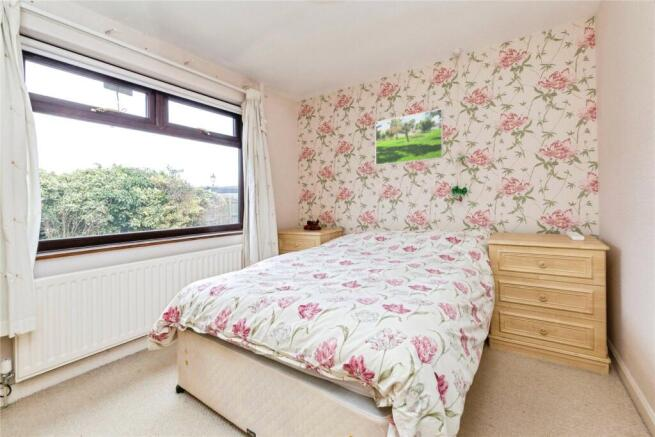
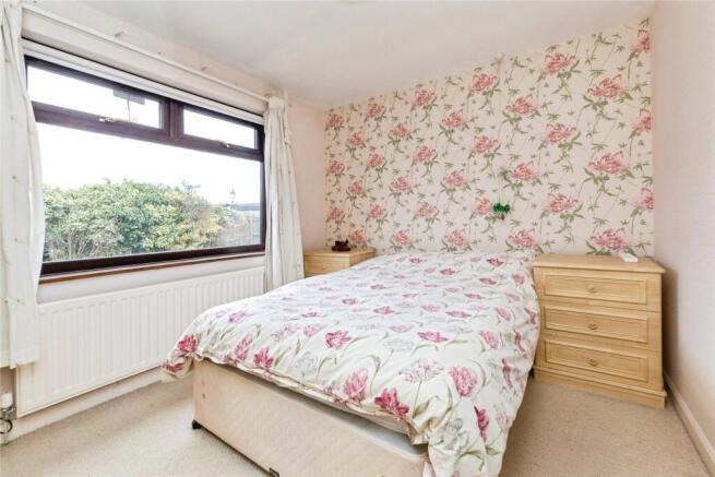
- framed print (407, 139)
